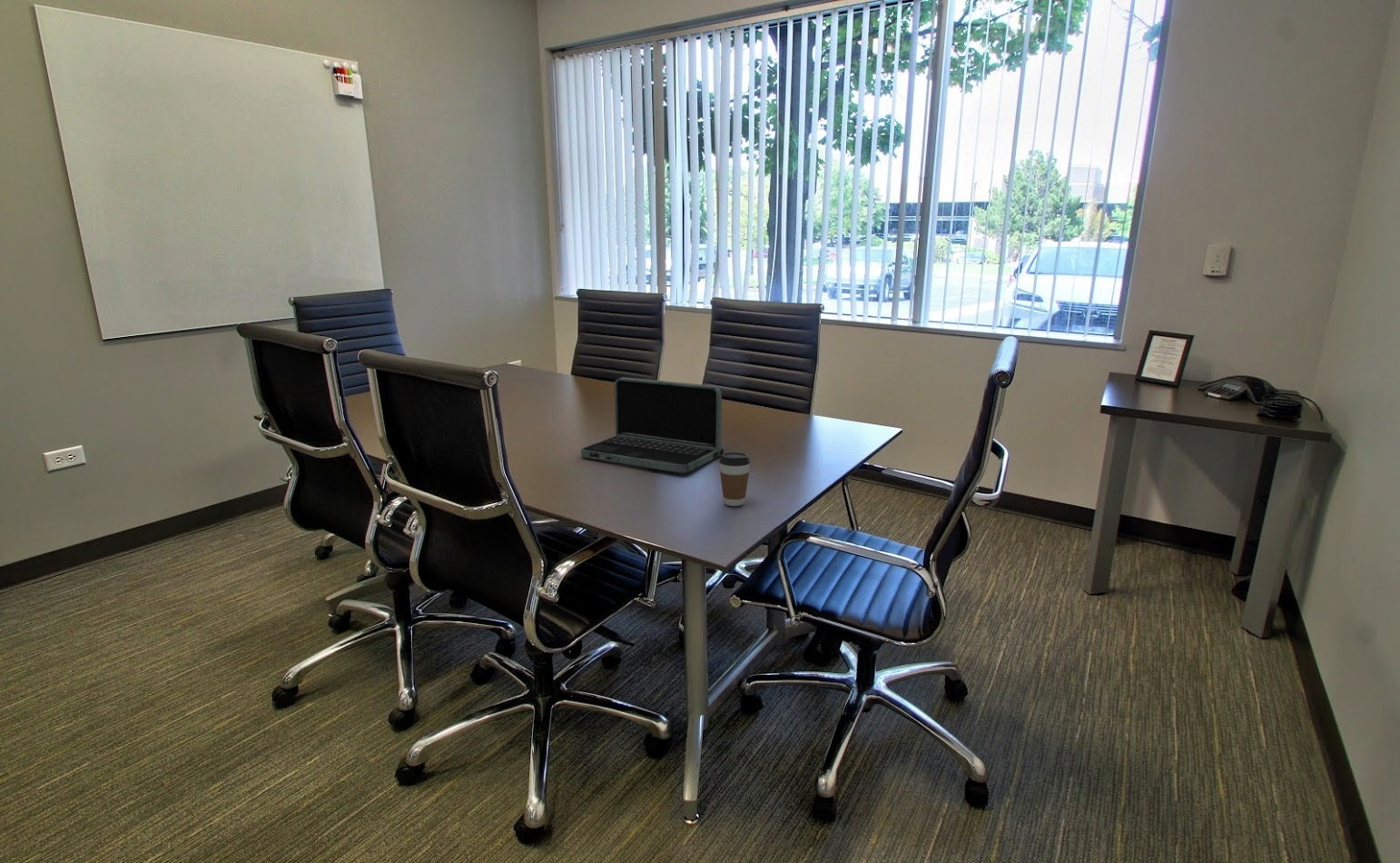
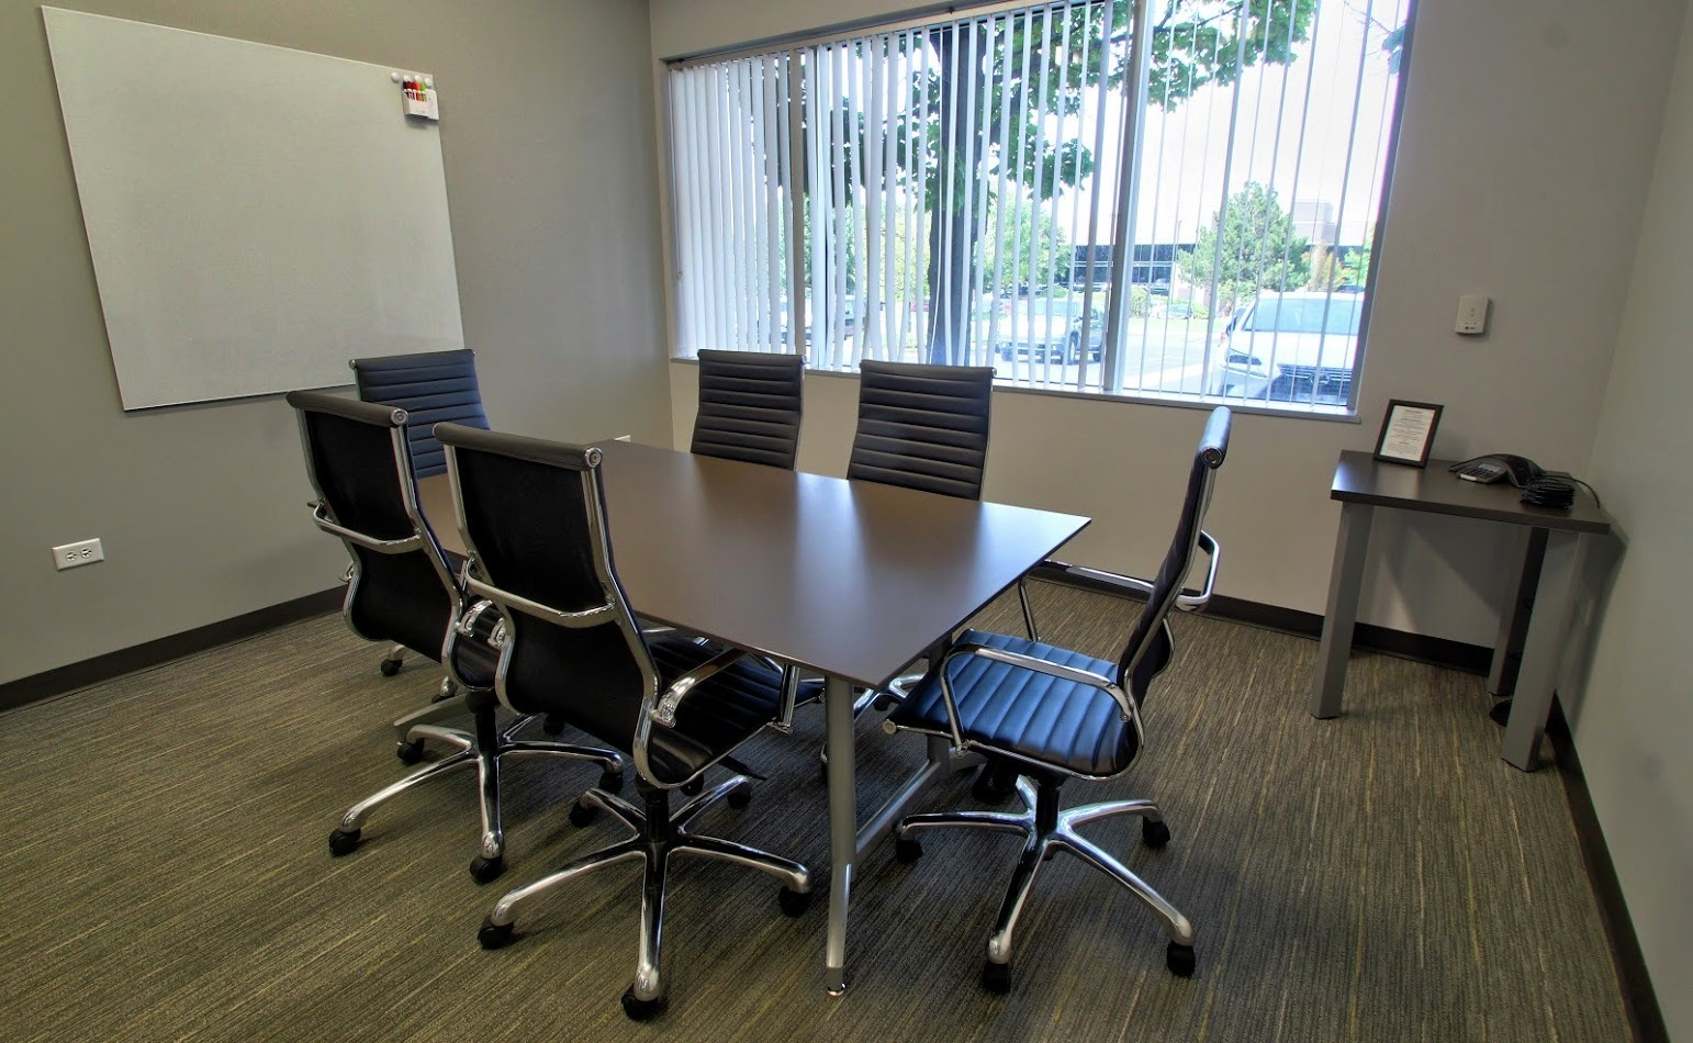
- coffee cup (734, 479)
- laptop (649, 420)
